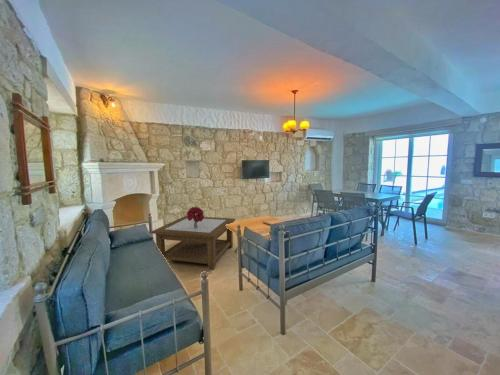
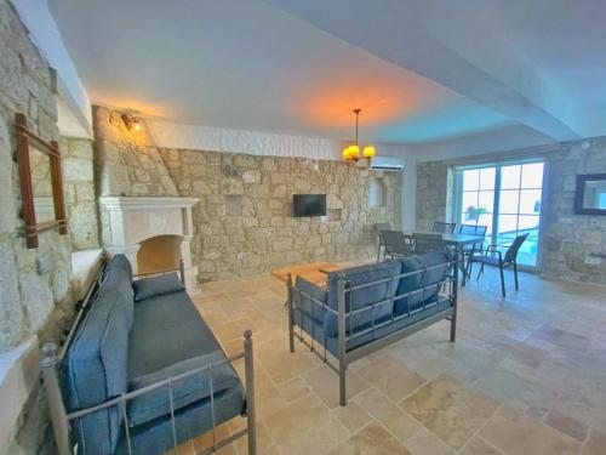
- bouquet (195, 217)
- coffee table (198, 239)
